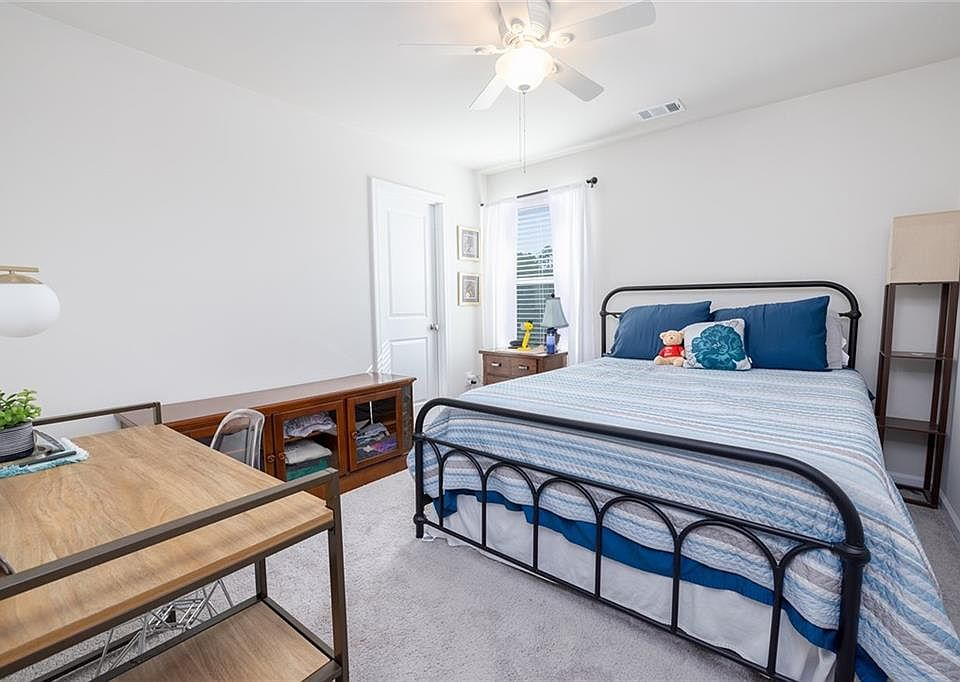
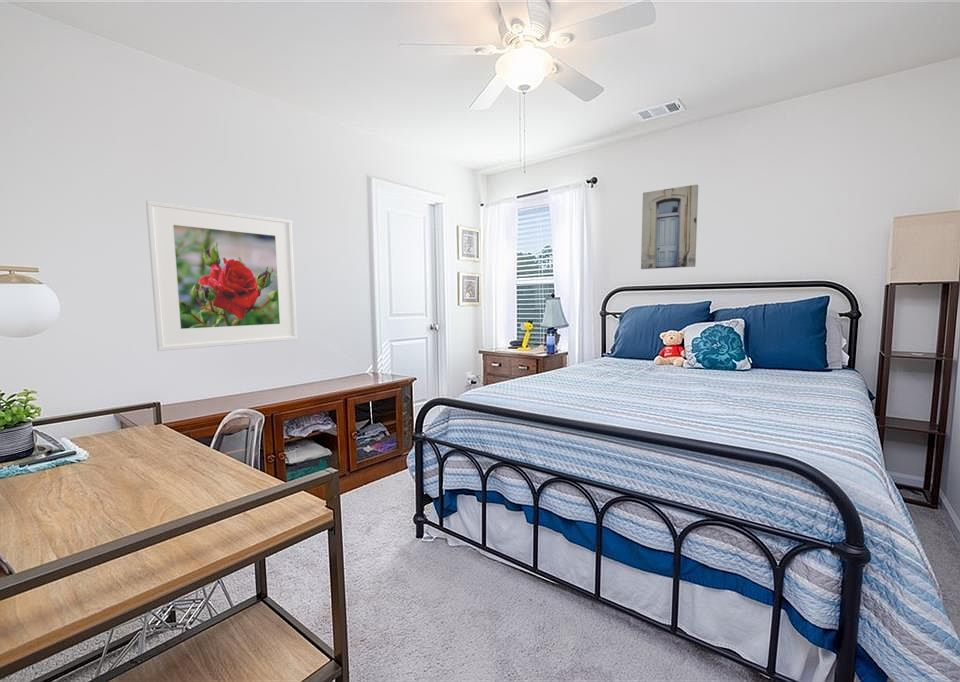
+ wall art (668, 228)
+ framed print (231, 278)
